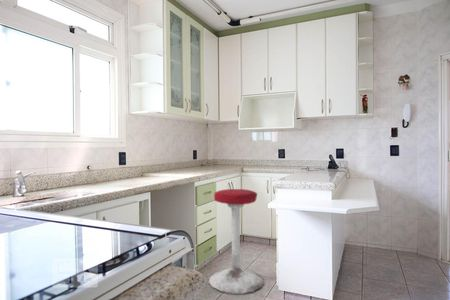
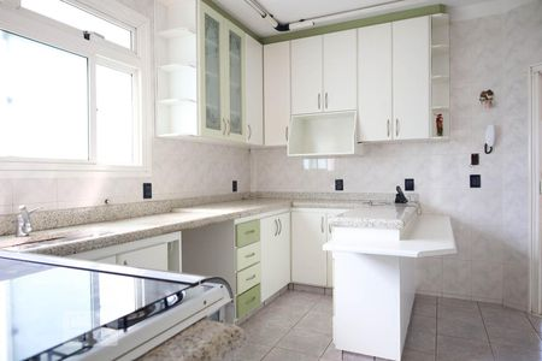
- stool (236, 236)
